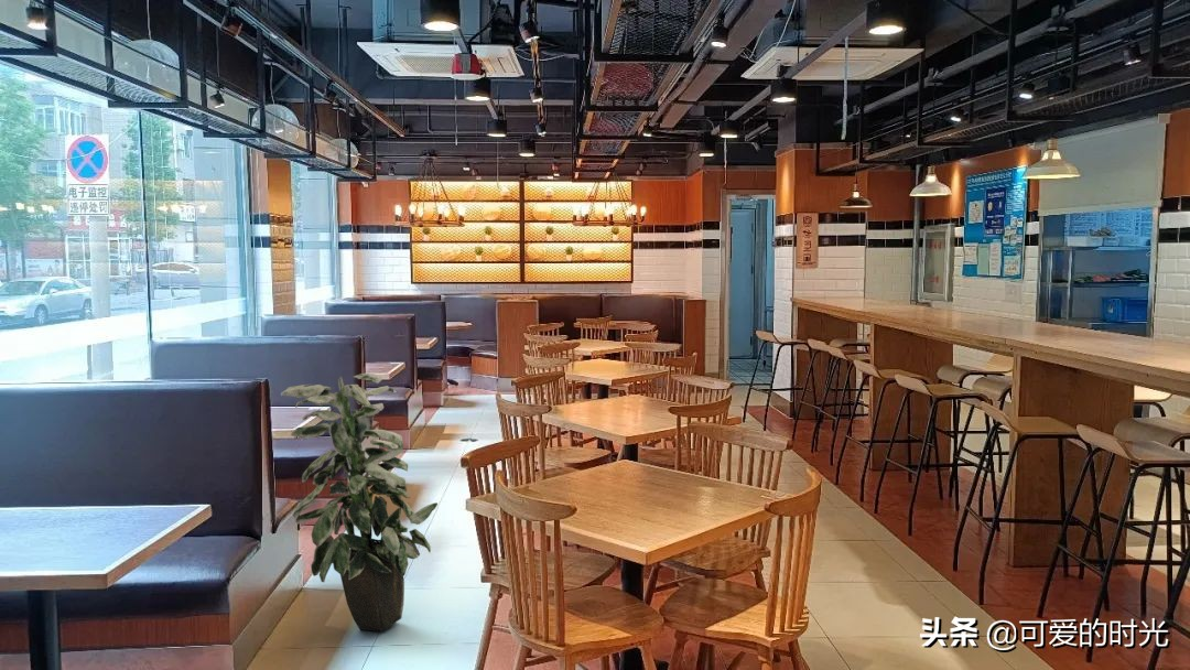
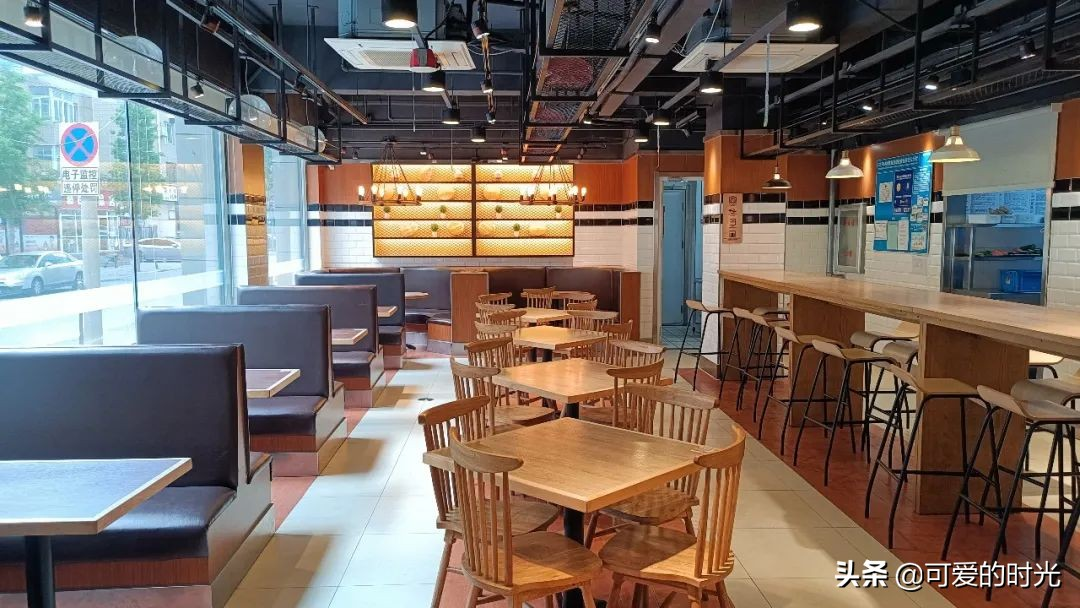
- indoor plant (360, 501)
